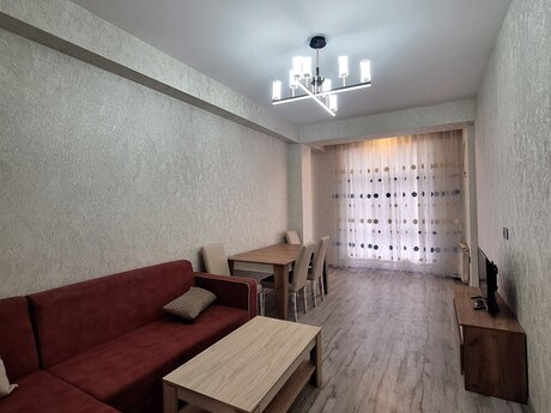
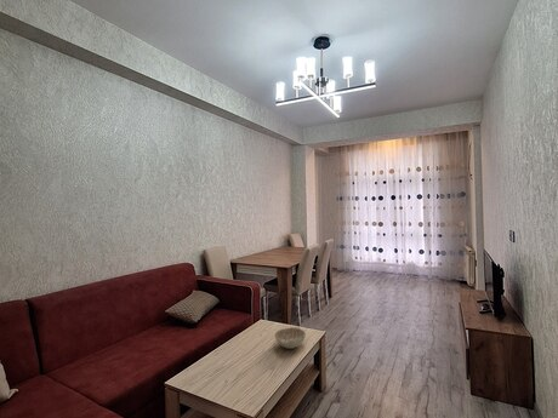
+ decorative bowl (290, 338)
